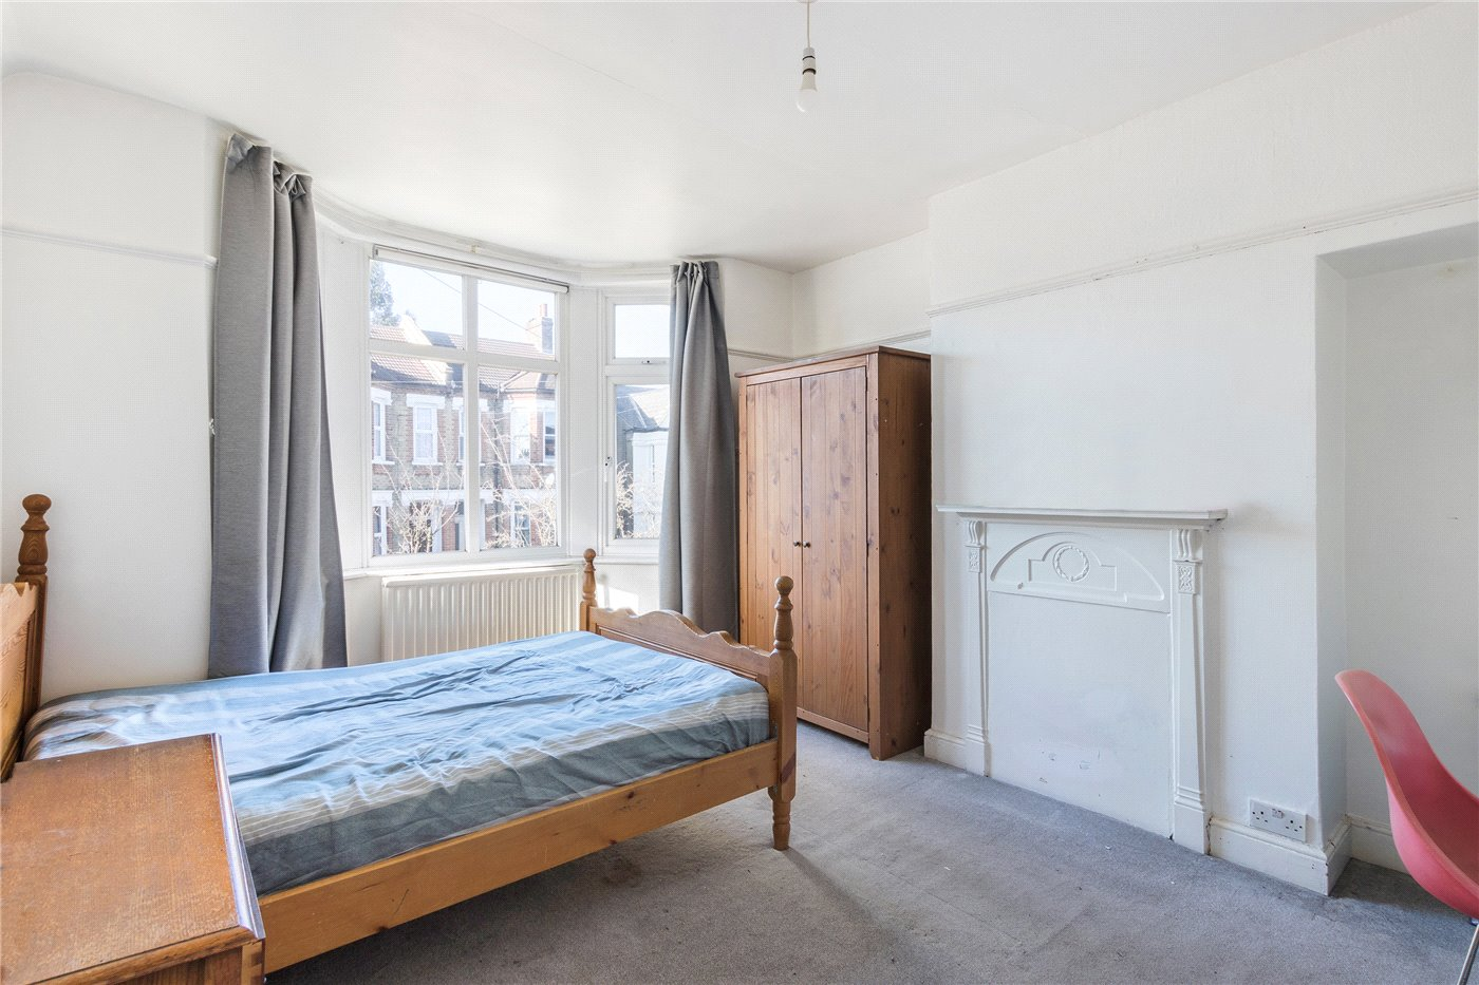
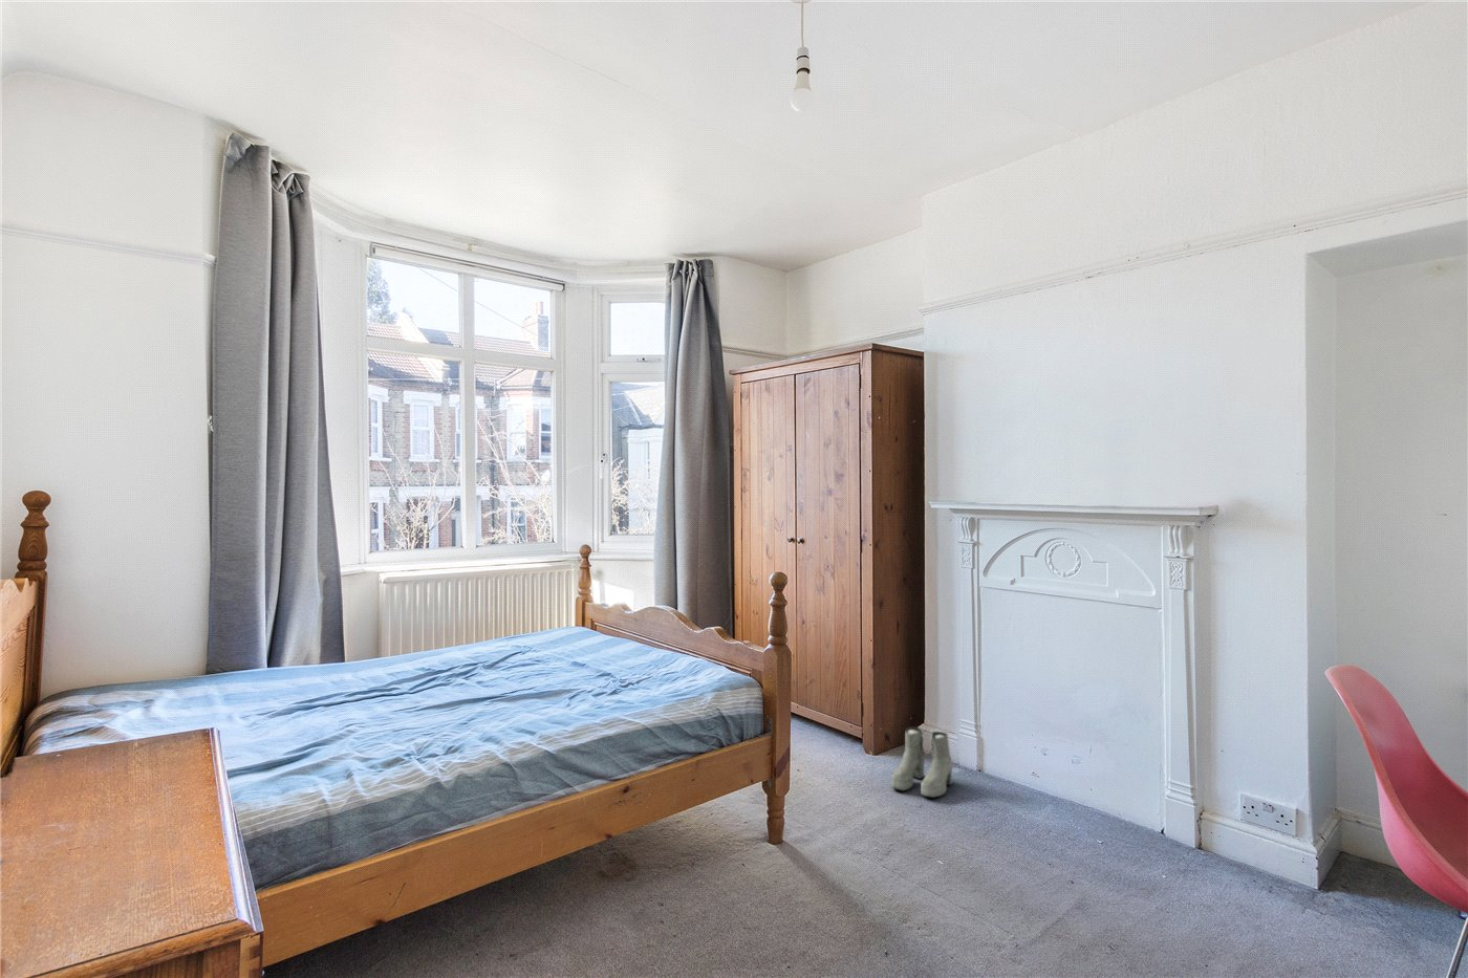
+ boots (922, 760)
